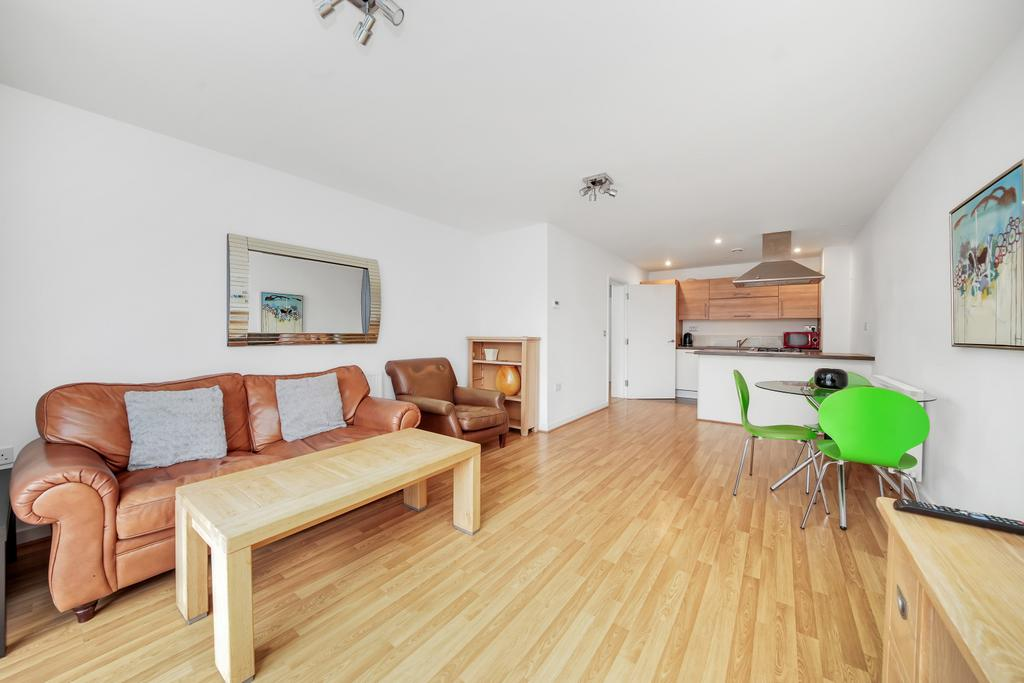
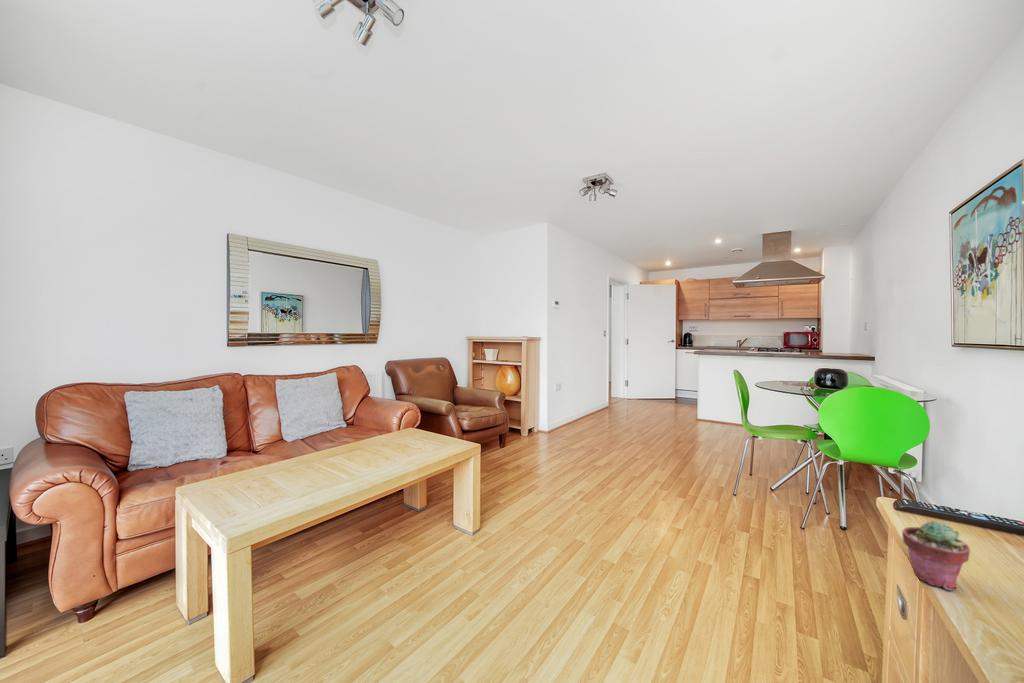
+ potted succulent (934, 550)
